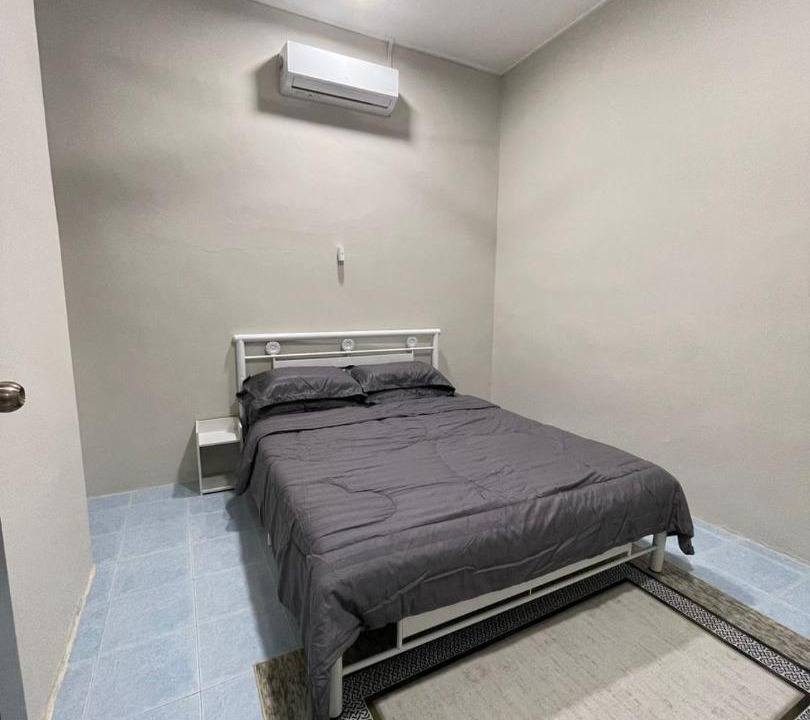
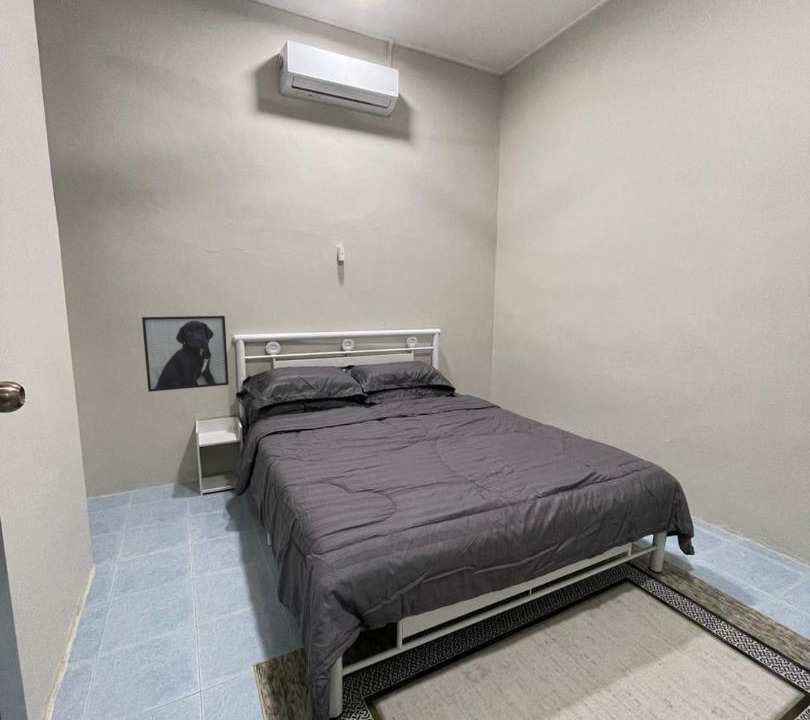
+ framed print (187, 352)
